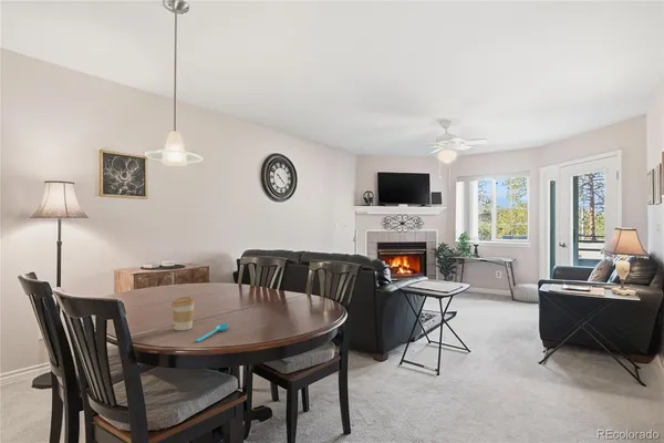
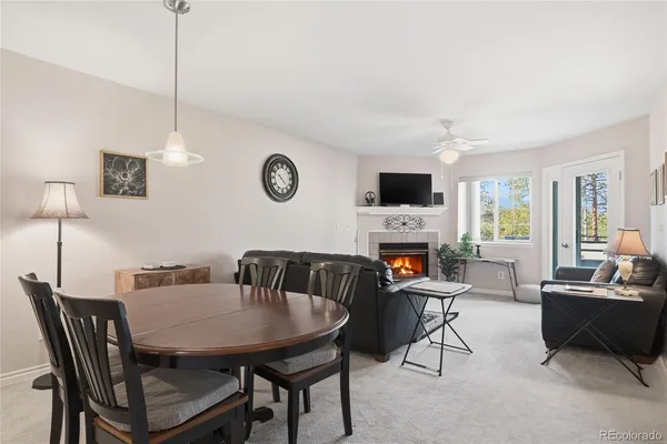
- coffee cup (183, 312)
- spoon (212, 331)
